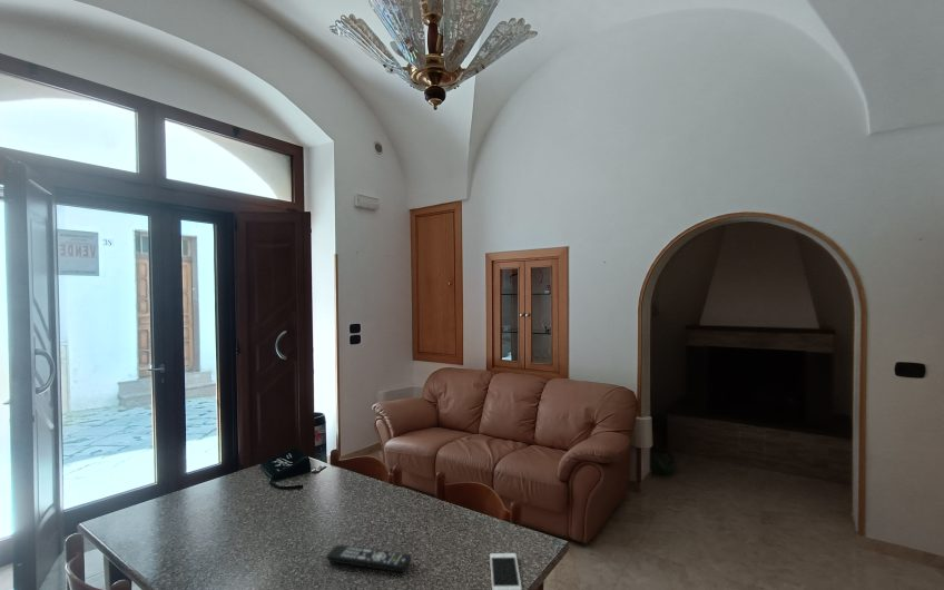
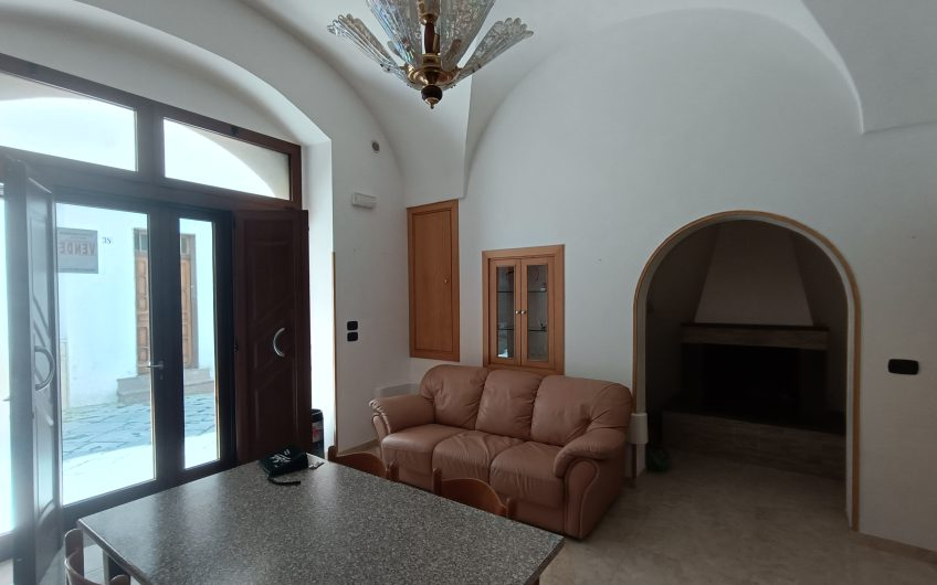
- remote control (368, 558)
- cell phone (504, 571)
